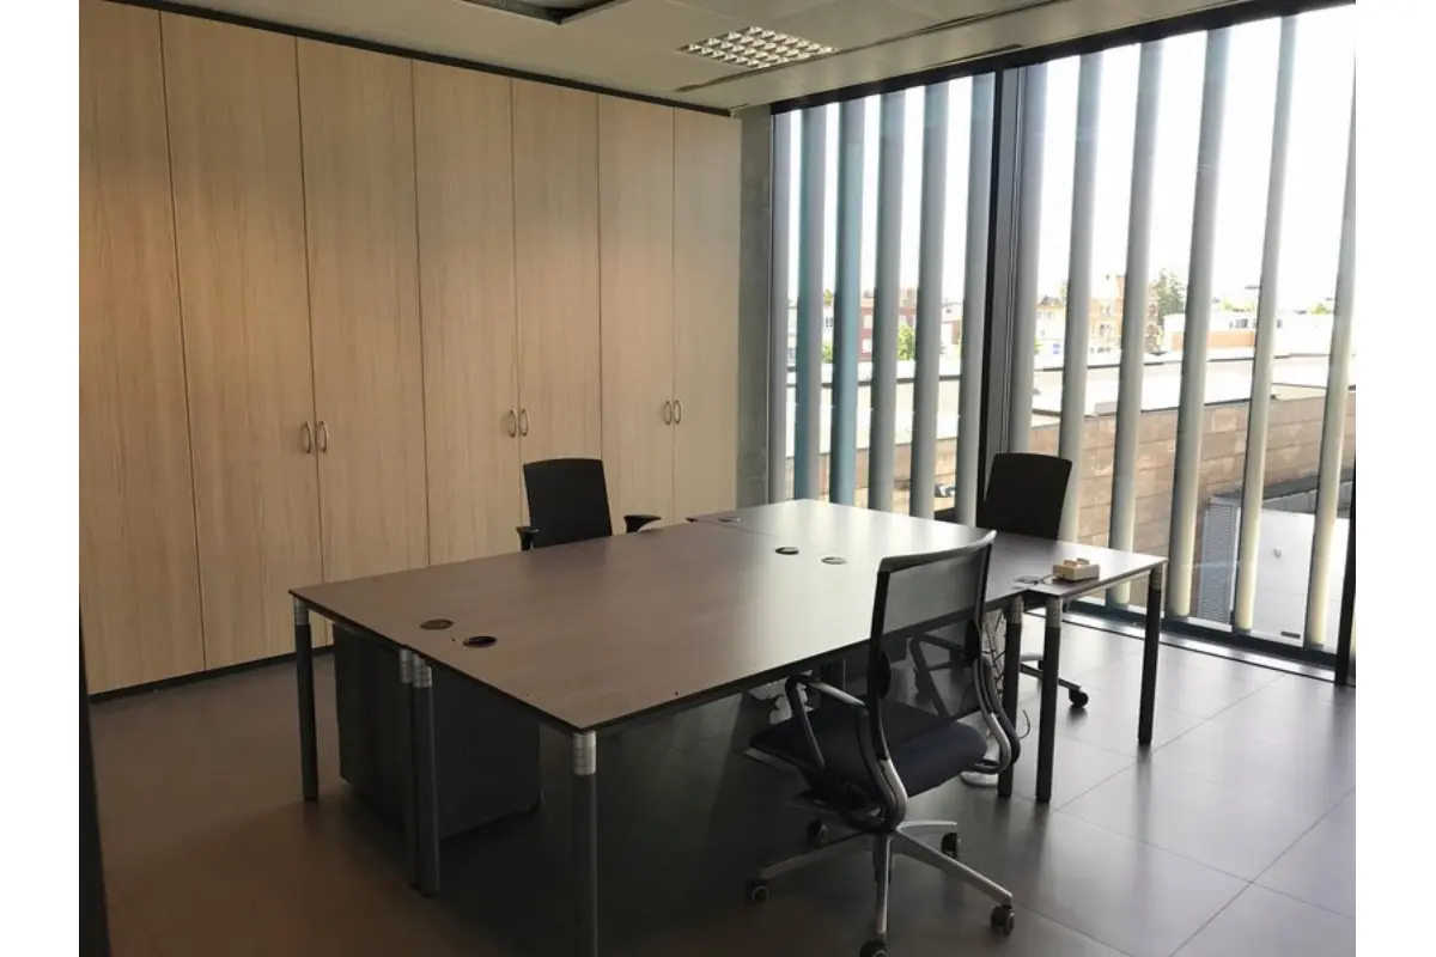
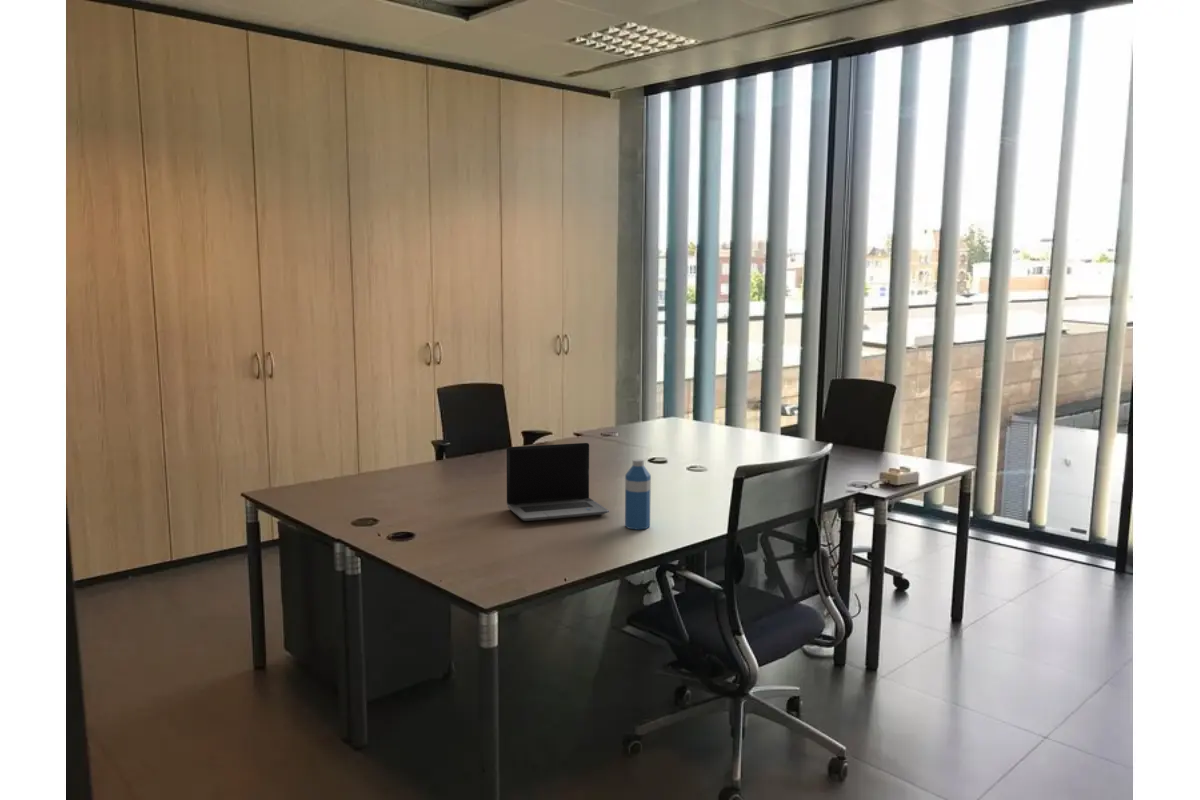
+ water bottle (637, 493)
+ laptop computer (557, 481)
